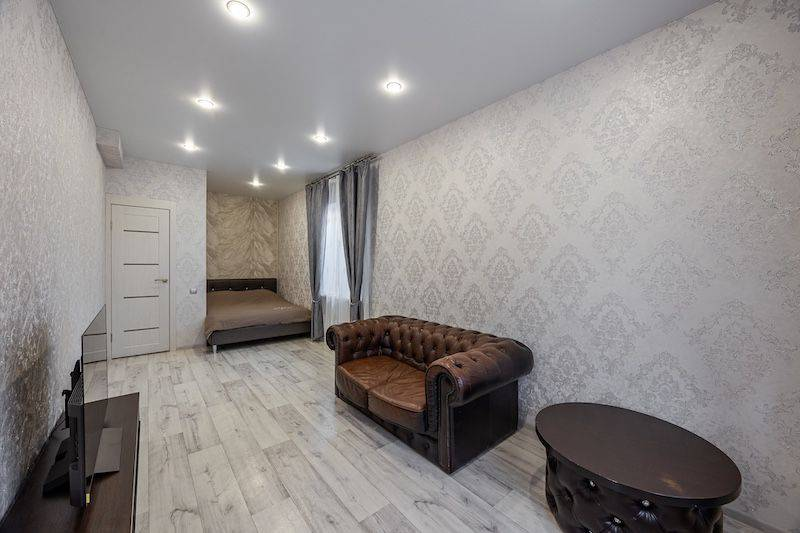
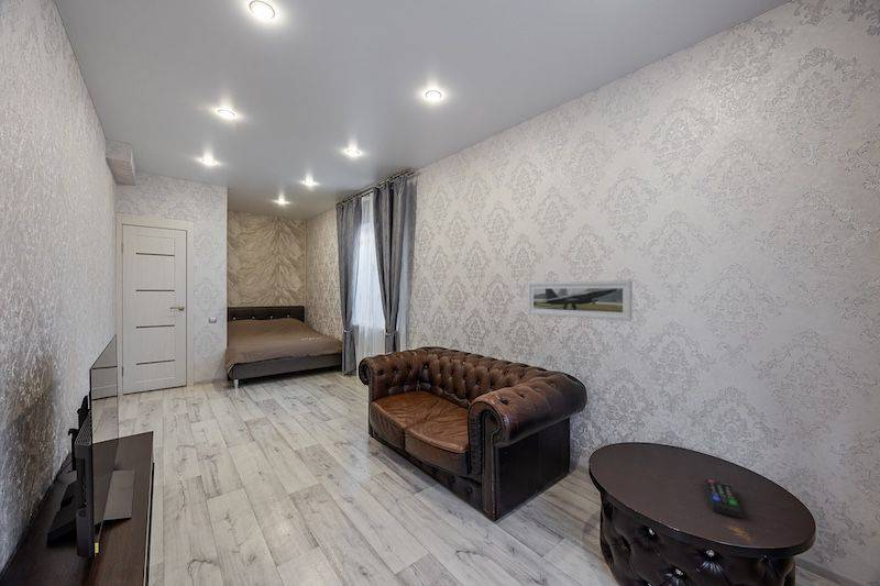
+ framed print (573, 299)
+ remote control (722, 497)
